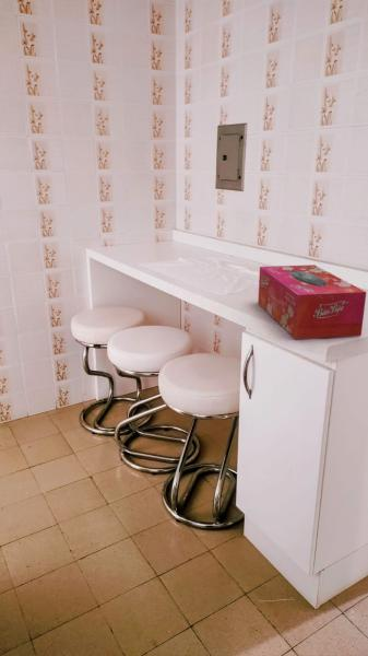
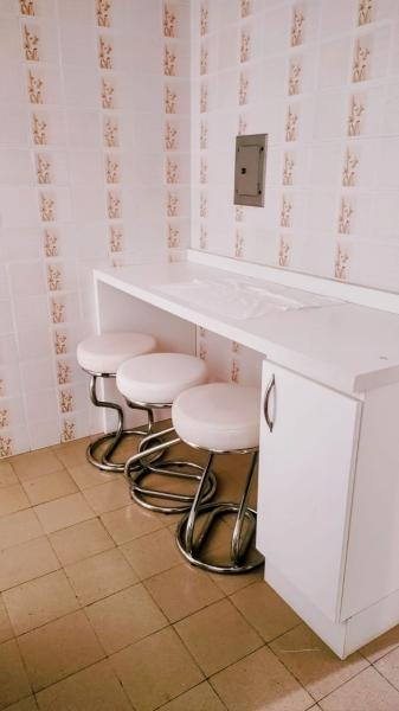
- tissue box (306, 297)
